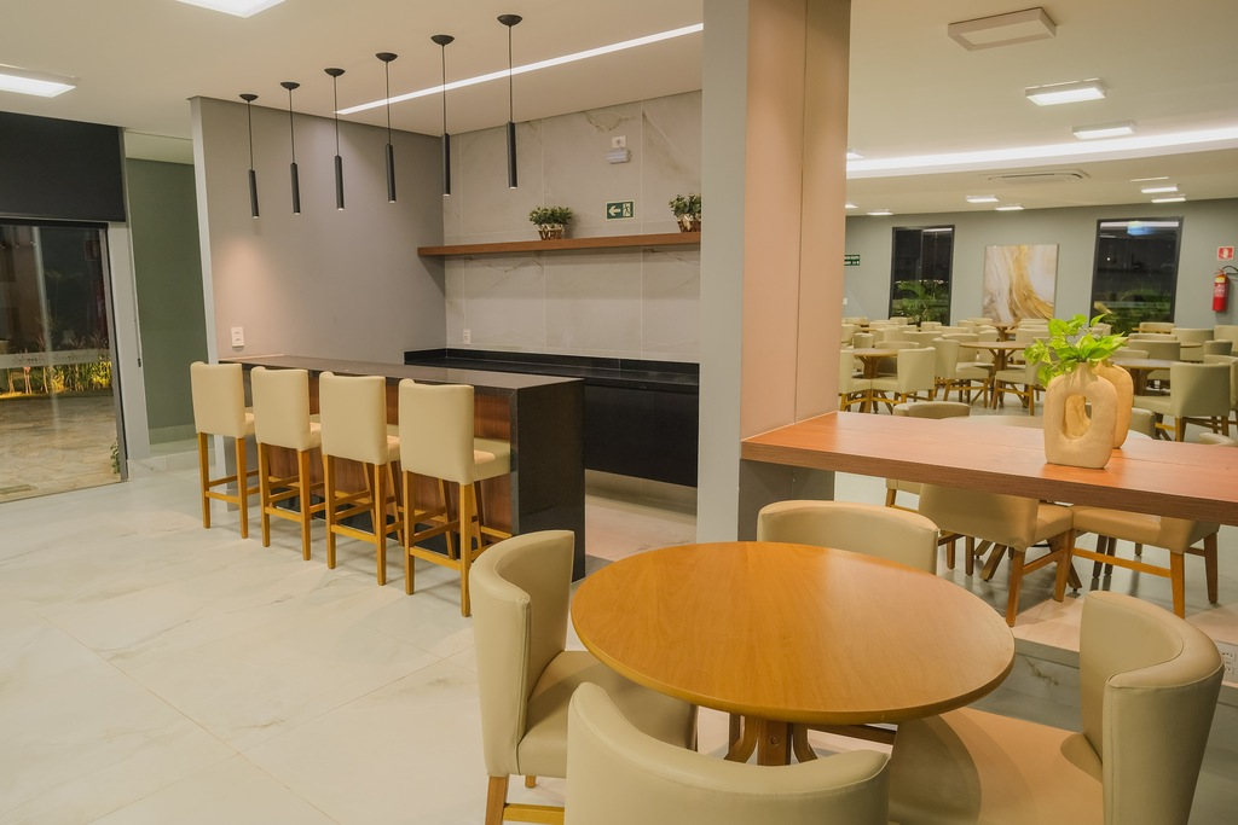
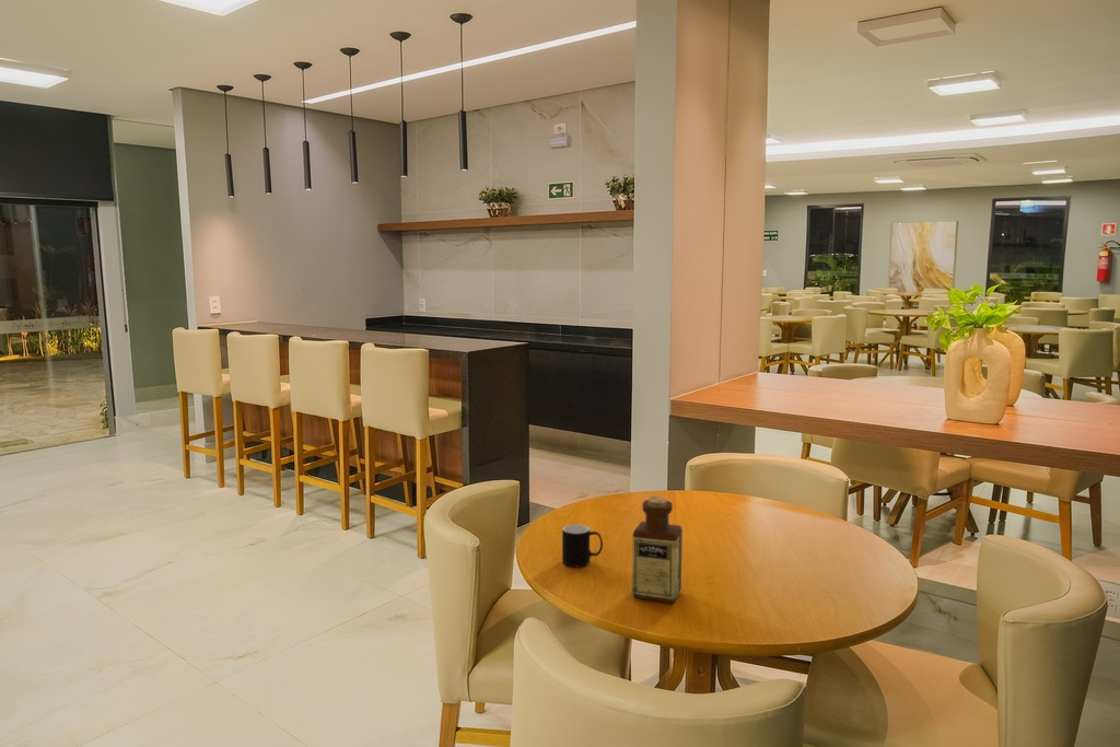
+ cup (582, 545)
+ bottle (657, 547)
